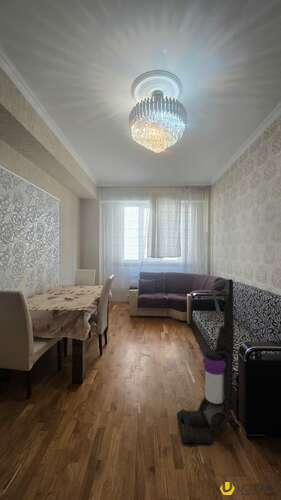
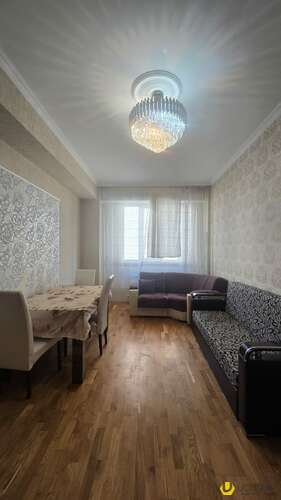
- vacuum cleaner (209, 354)
